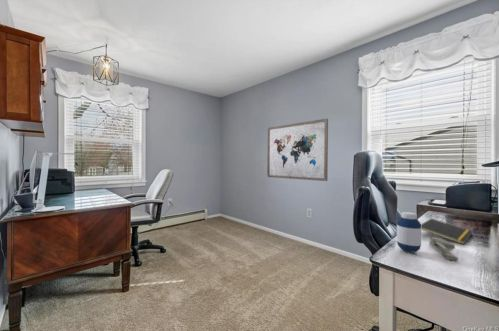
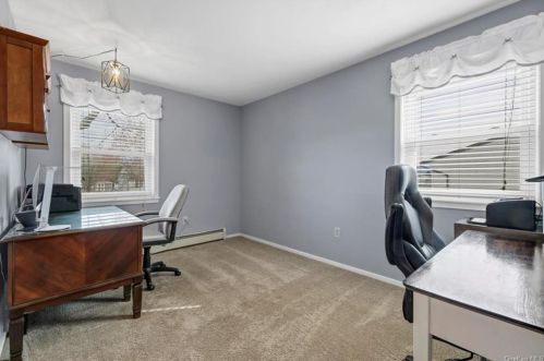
- notepad (445, 229)
- medicine bottle (408, 232)
- wall art (294, 151)
- stapler (442, 245)
